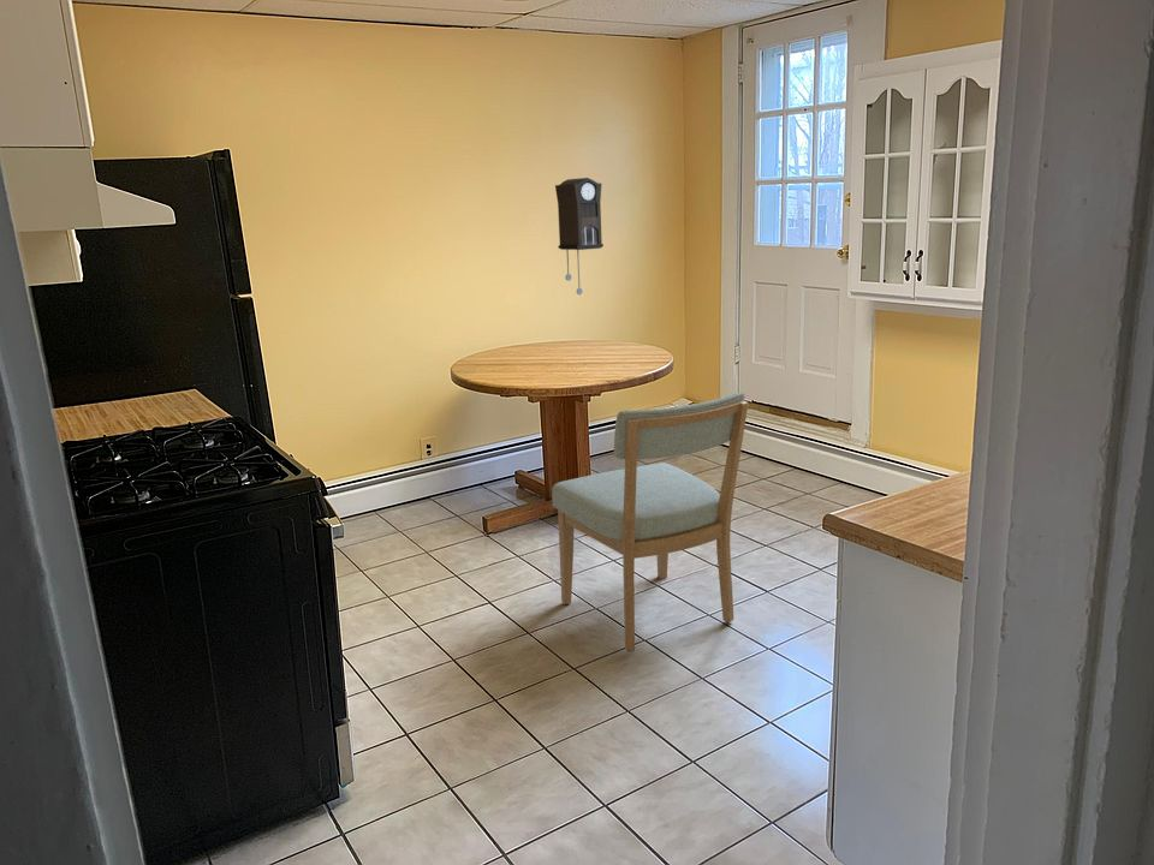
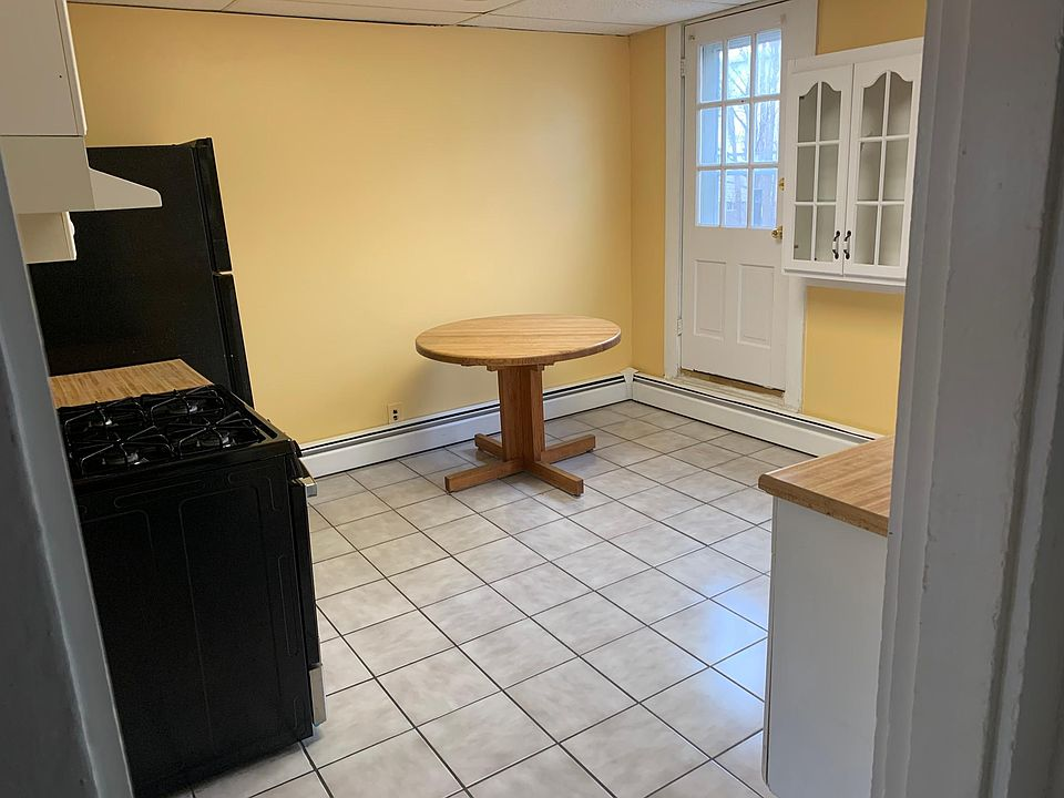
- pendulum clock (579, 238)
- chair (649, 507)
